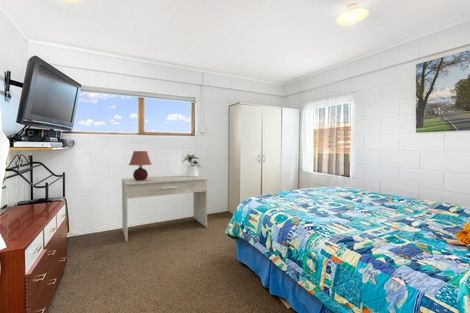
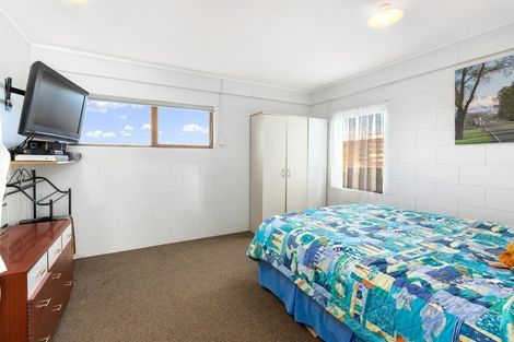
- desk (165, 194)
- potted plant (191, 164)
- table lamp (140, 165)
